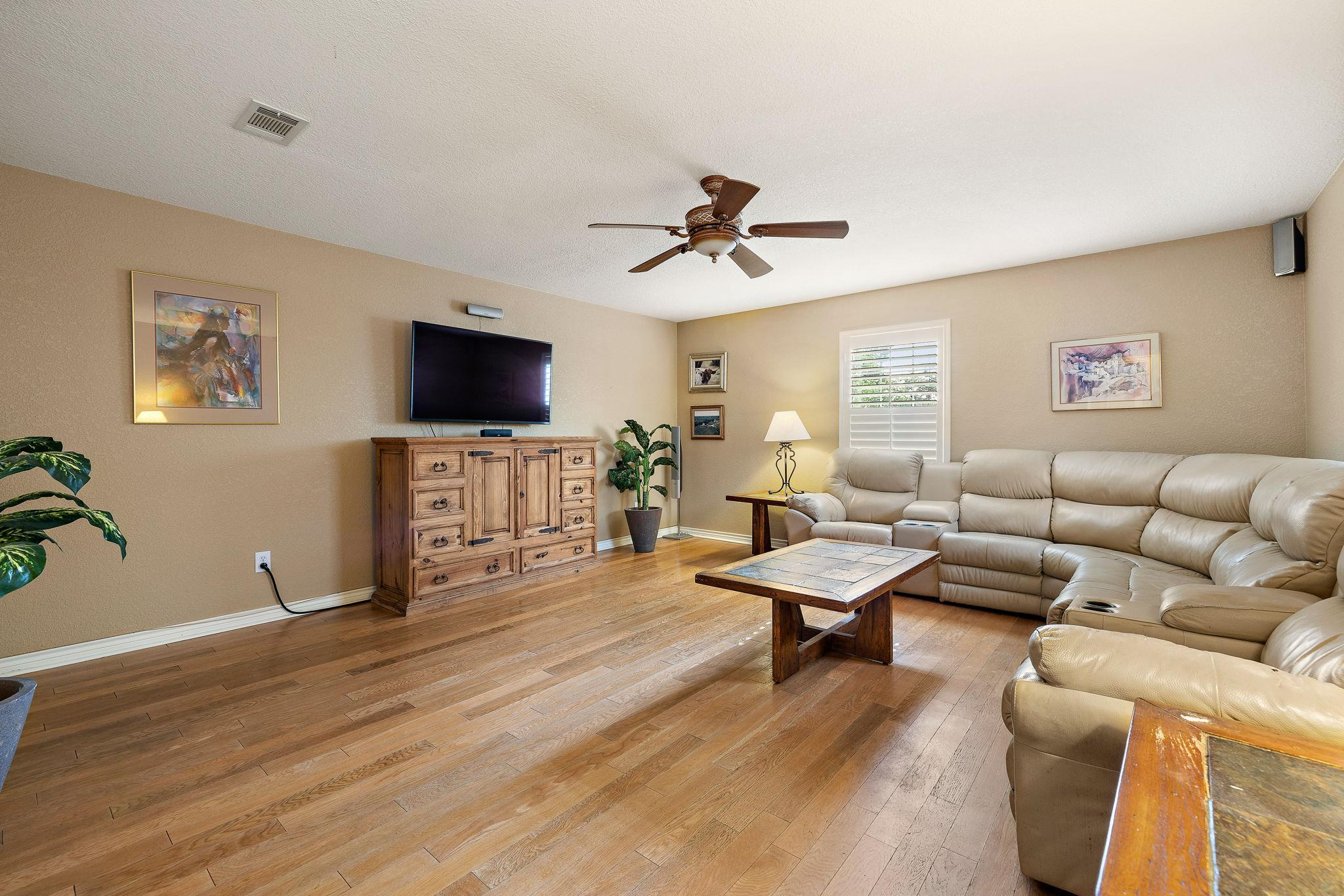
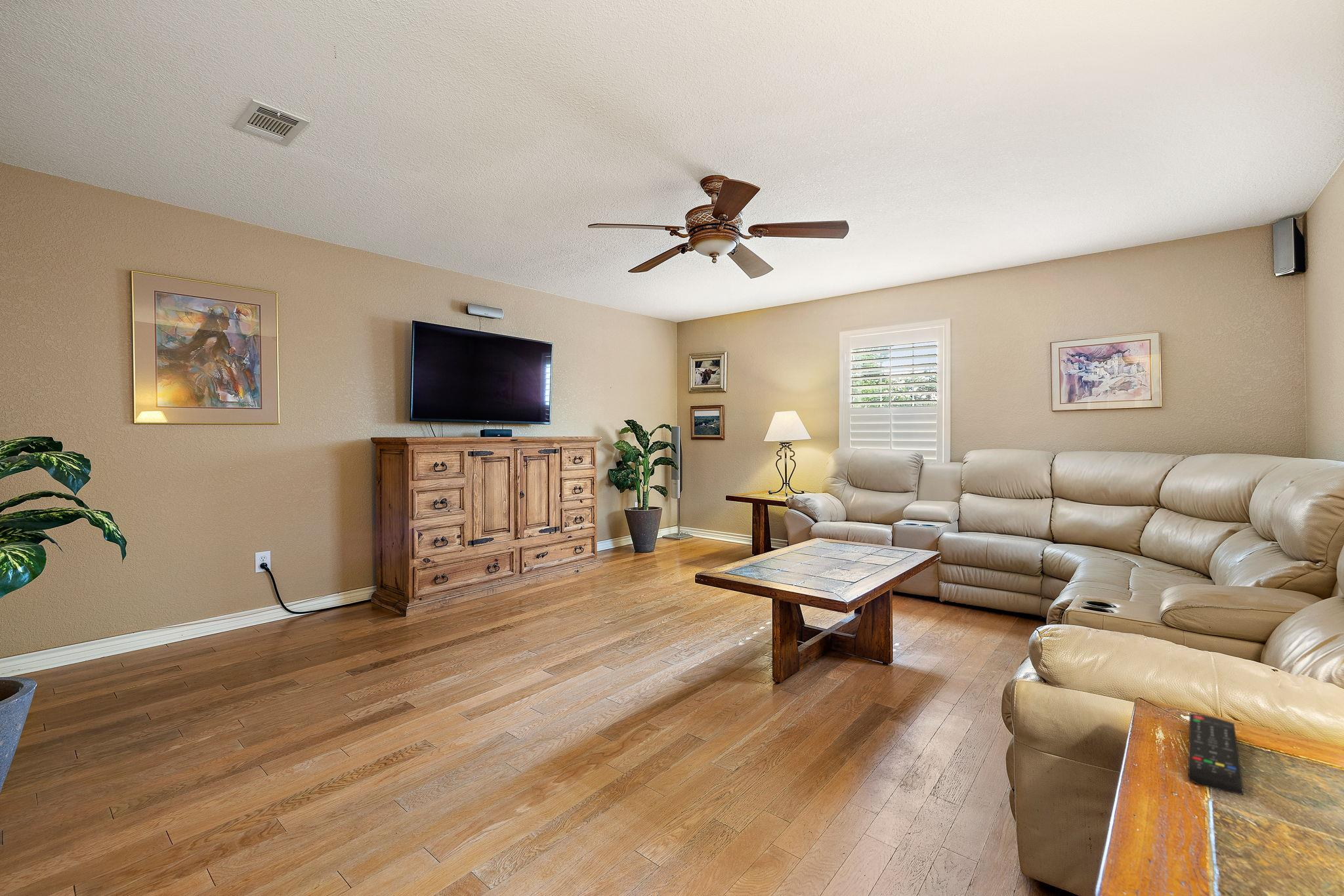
+ remote control (1213, 750)
